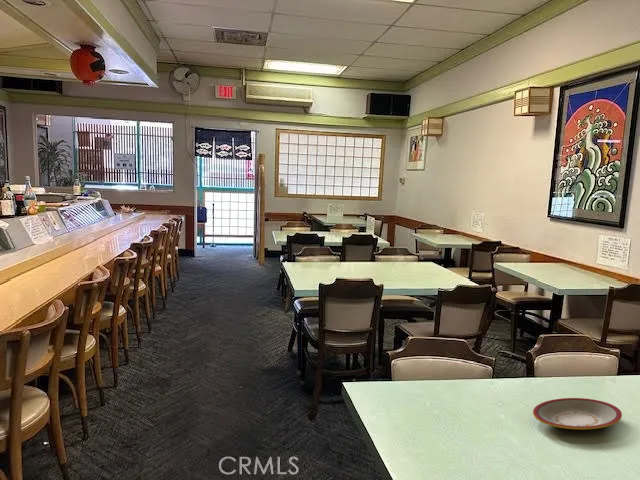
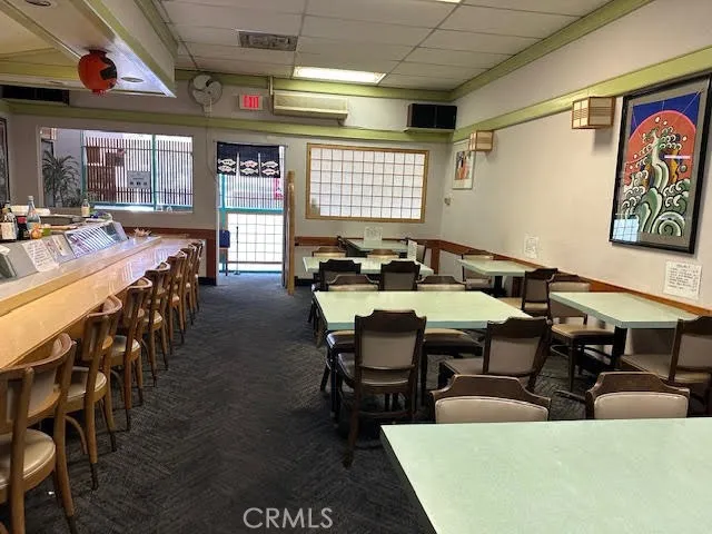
- plate (577, 416)
